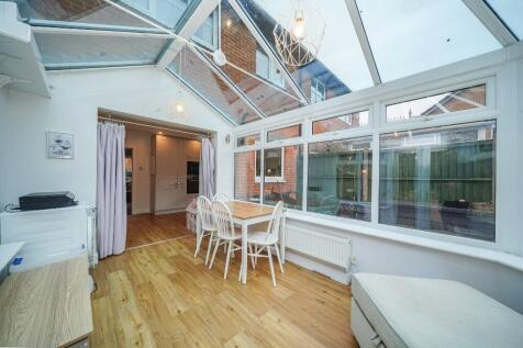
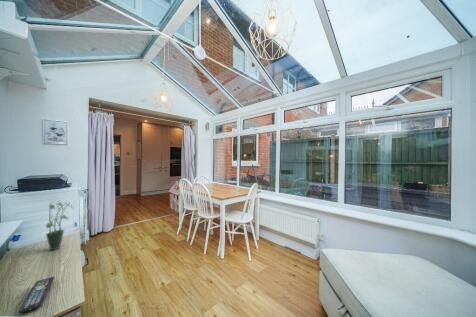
+ potted plant (58, 224)
+ remote control (39, 292)
